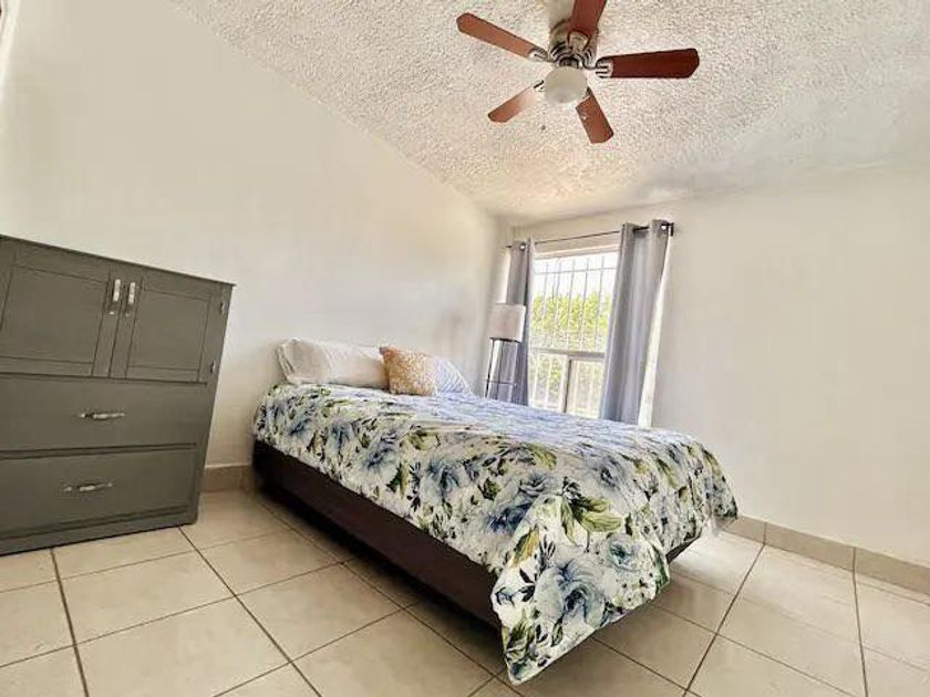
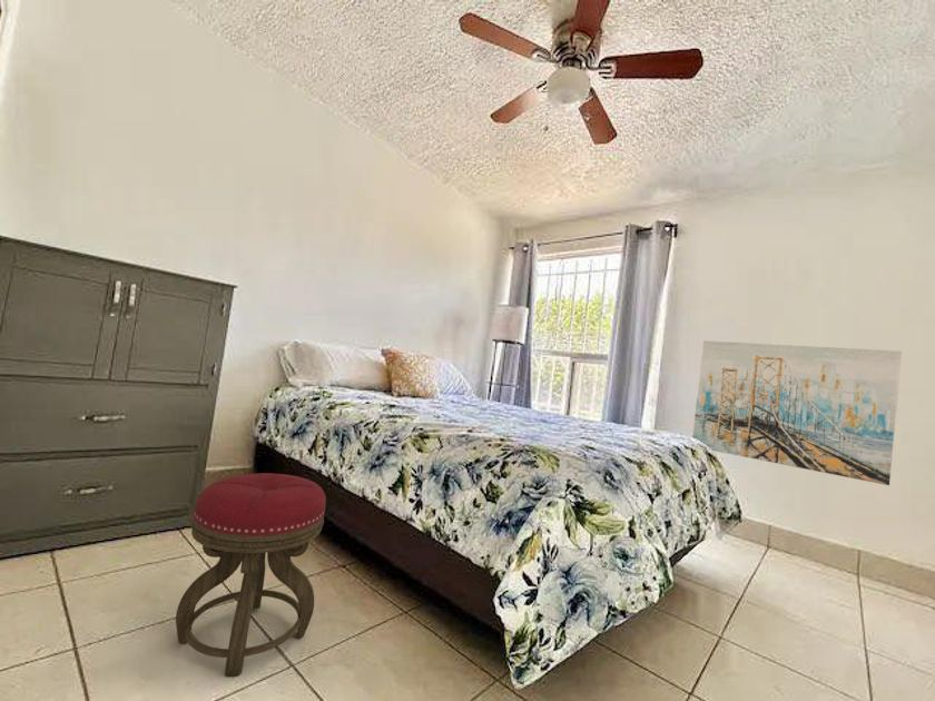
+ stool (255, 560)
+ wall art (785, 404)
